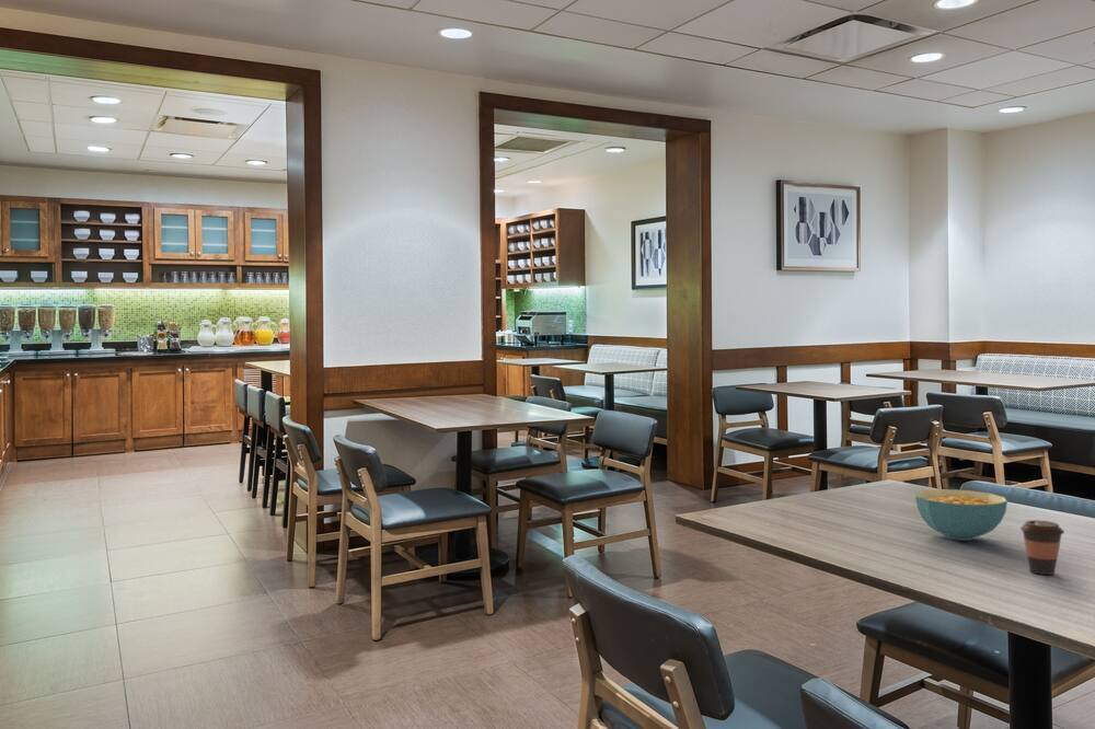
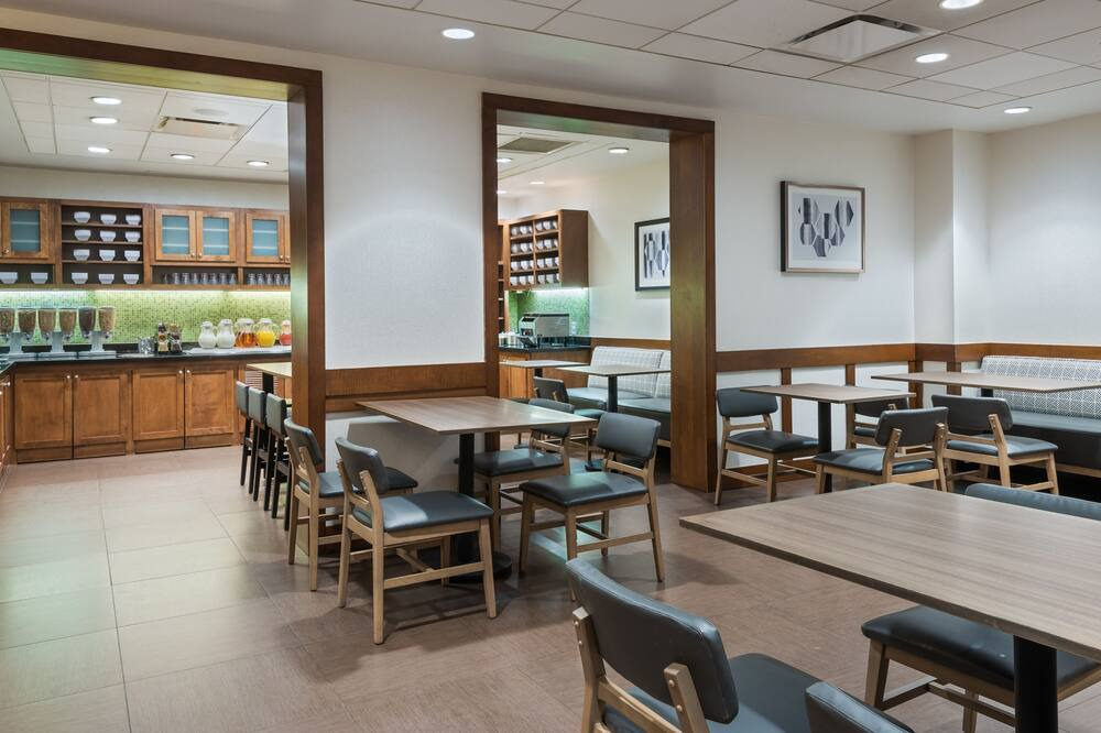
- cereal bowl (959, 517)
- coffee cup (1041, 547)
